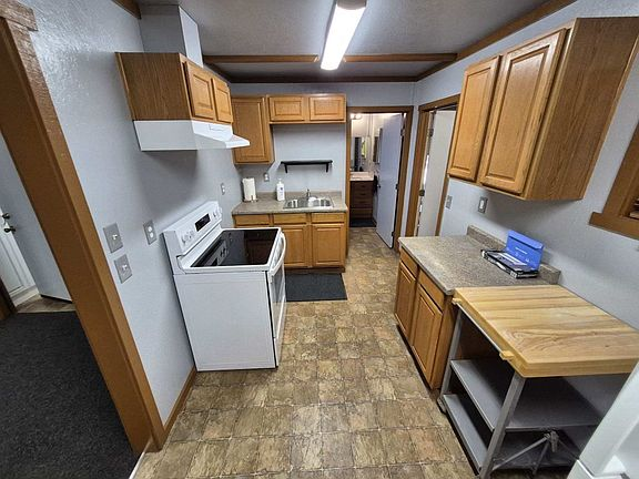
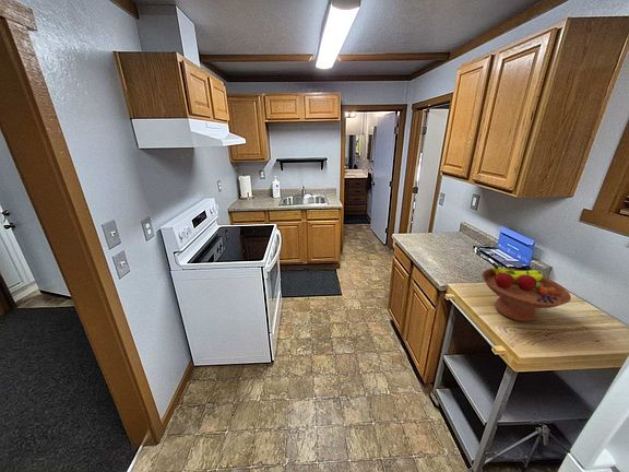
+ fruit bowl (520, 292)
